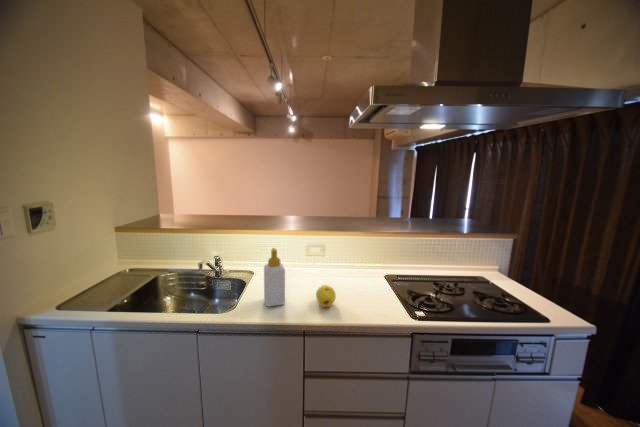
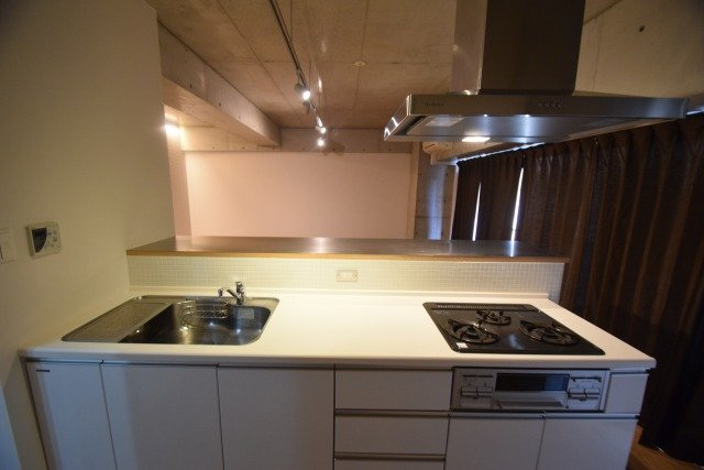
- fruit (325, 294)
- soap bottle (274, 276)
